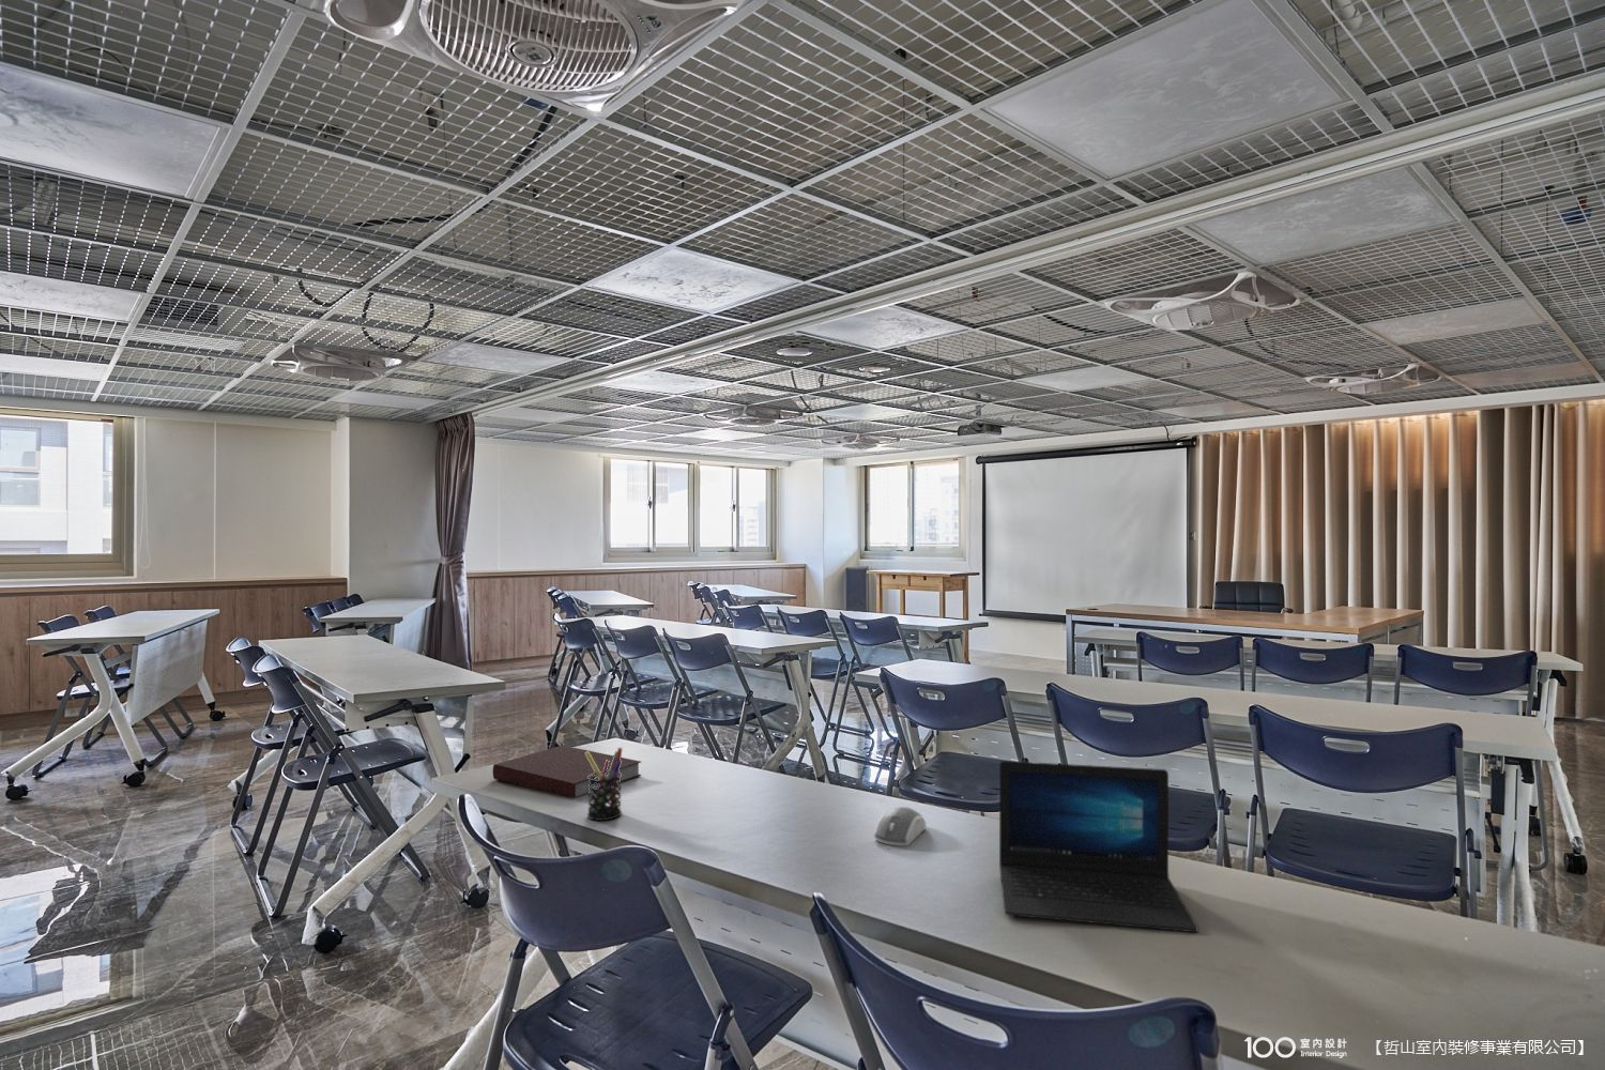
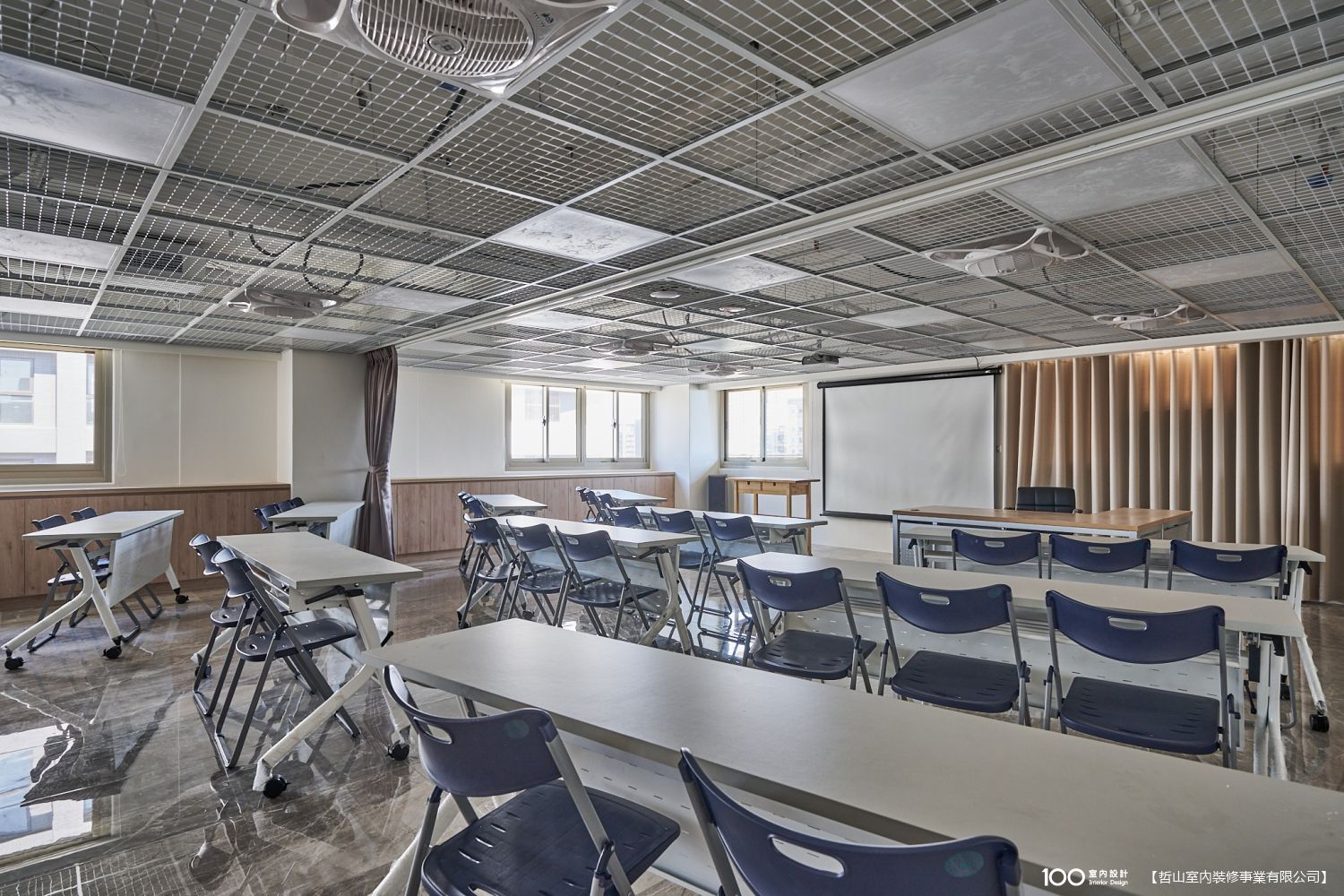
- computer mouse (900, 820)
- laptop (1089, 838)
- notebook (567, 769)
- pen holder (608, 779)
